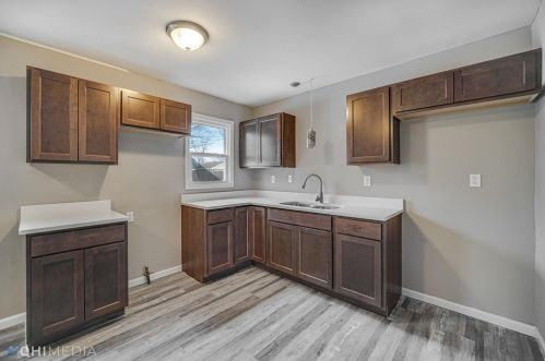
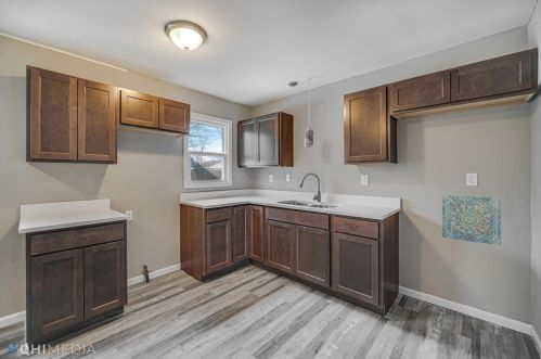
+ wall art (469, 218)
